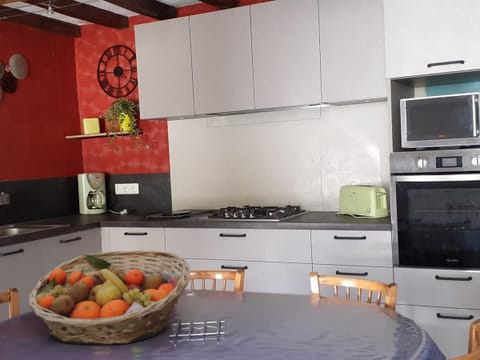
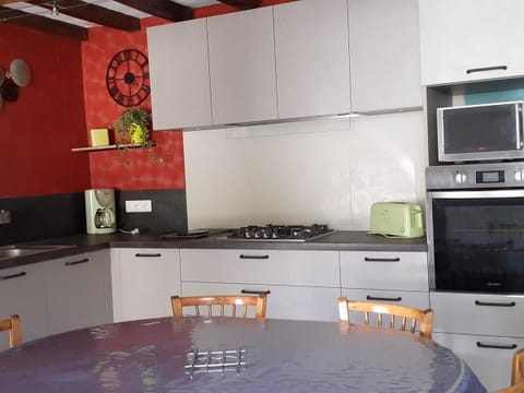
- fruit basket (111, 294)
